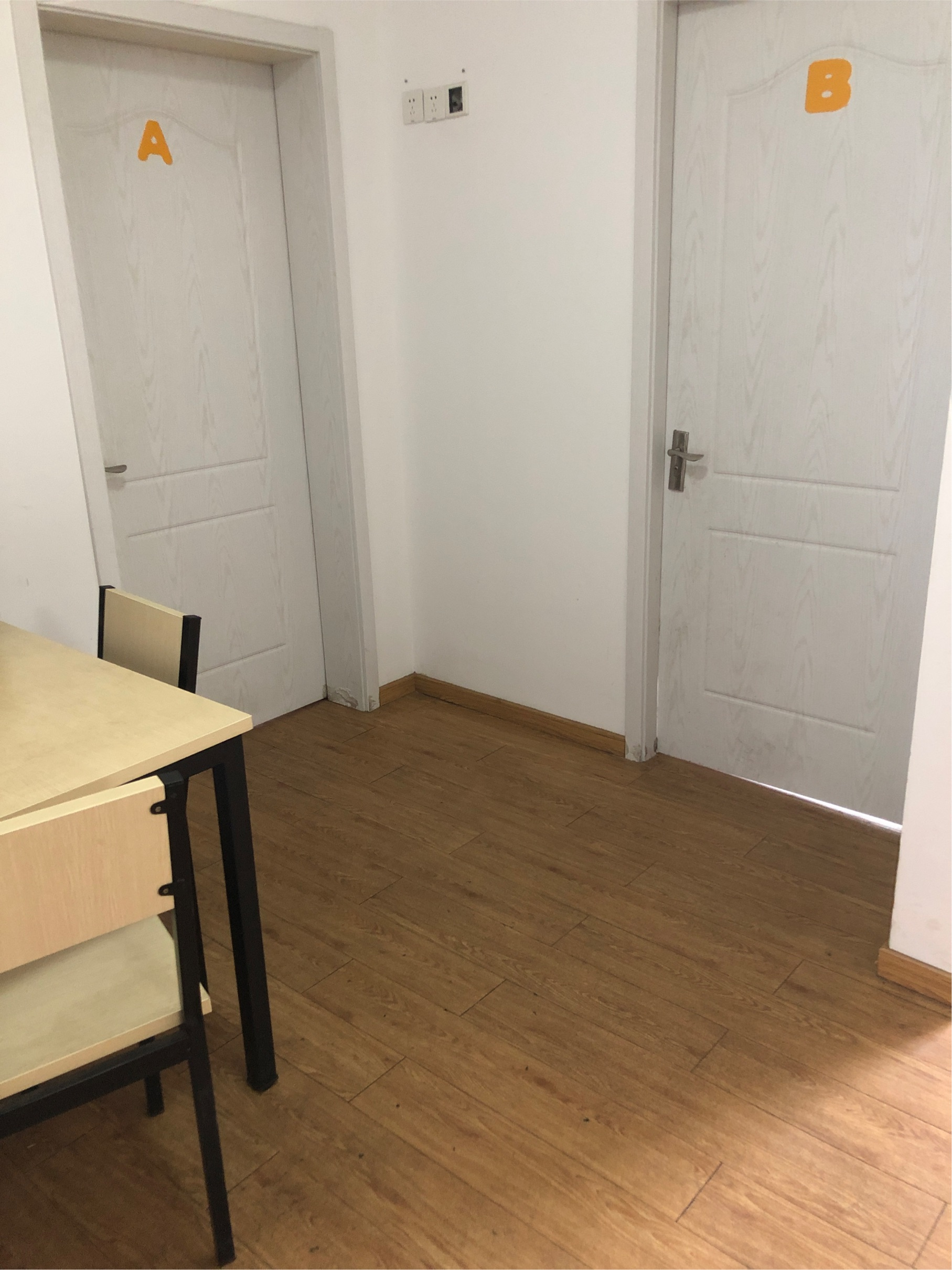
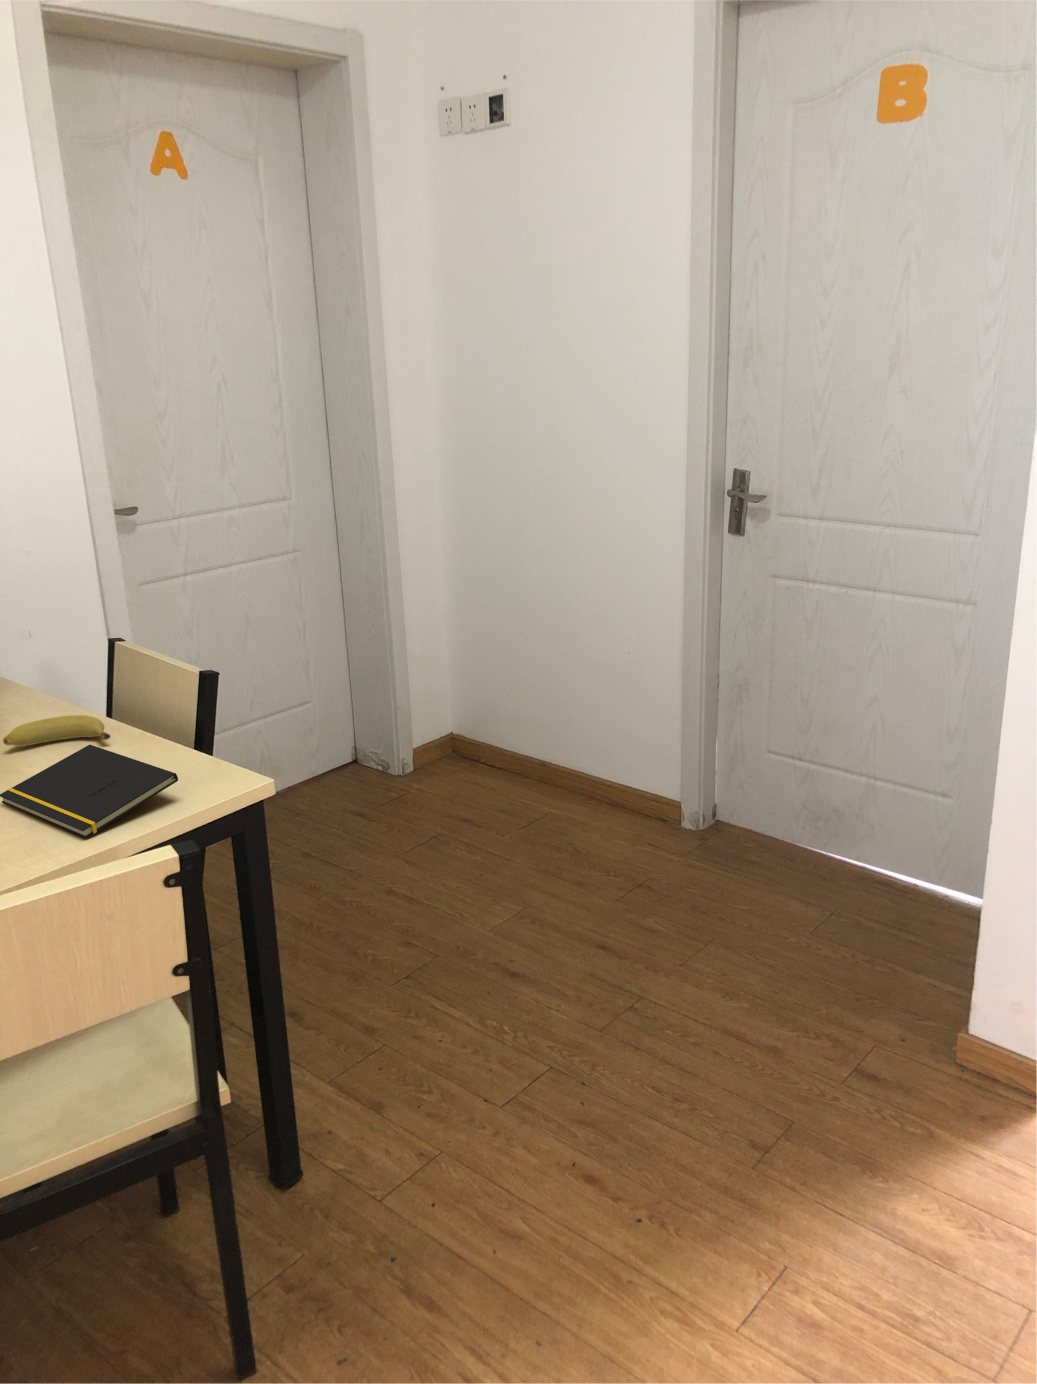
+ banana (57, 733)
+ notepad (88, 788)
